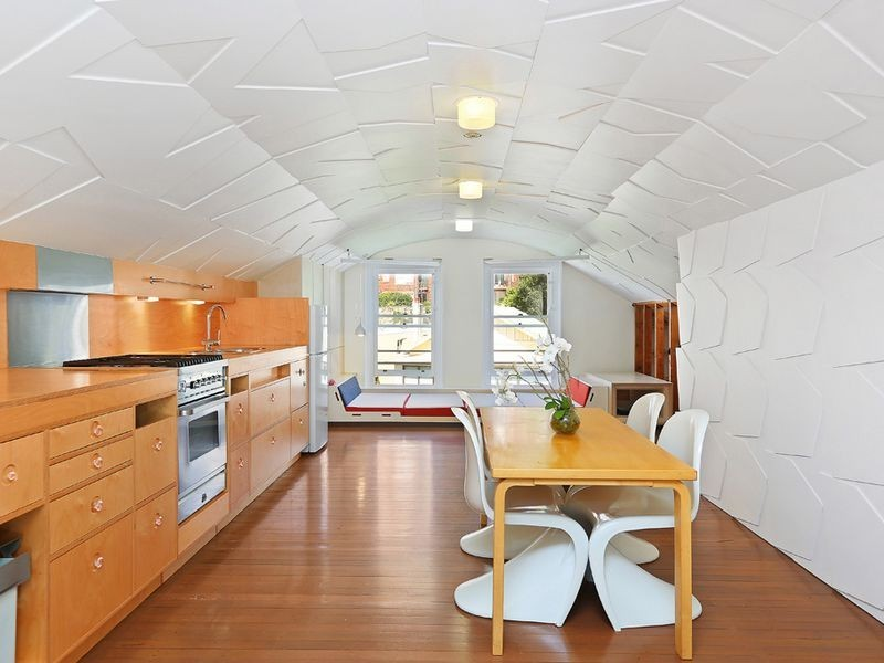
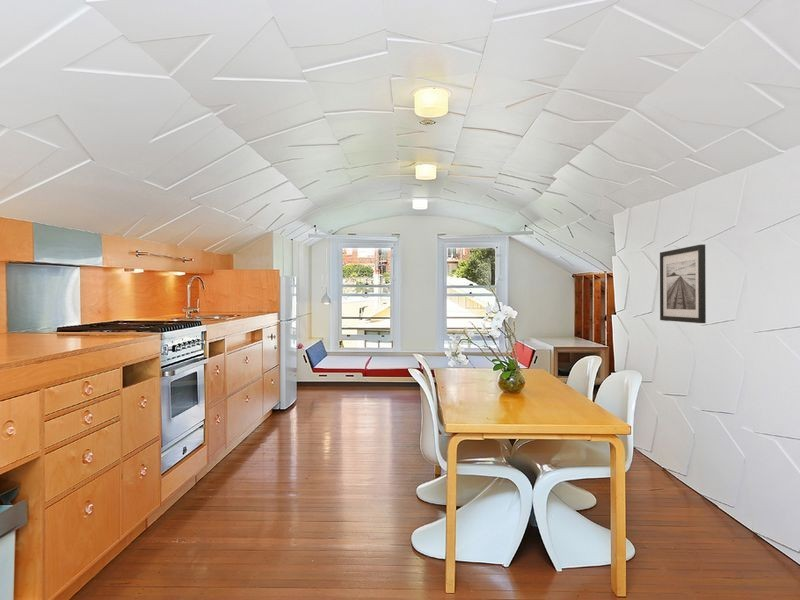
+ wall art (681, 285)
